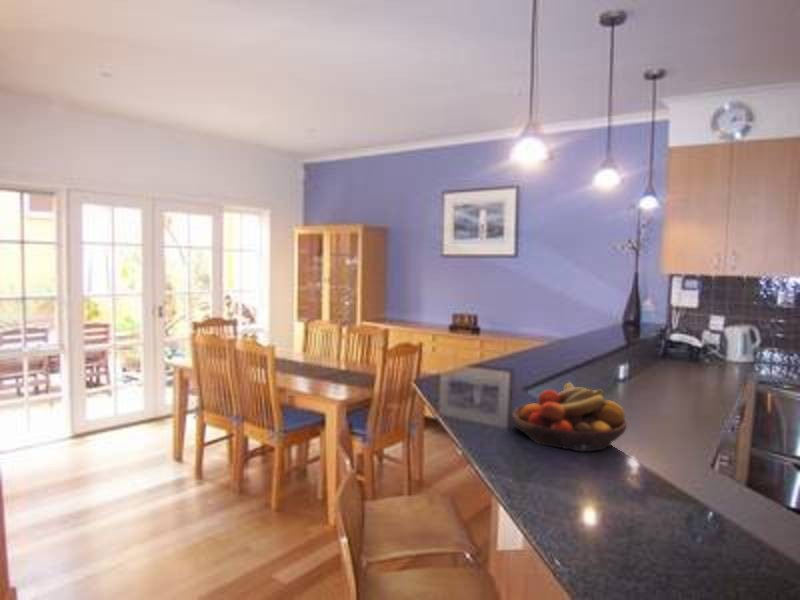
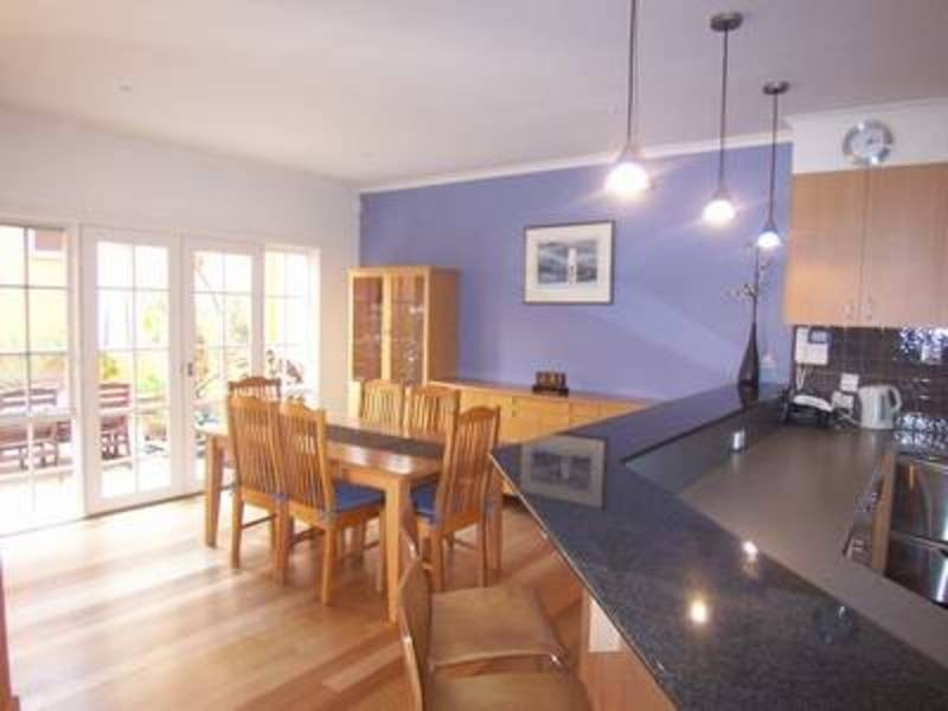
- fruit bowl (567, 411)
